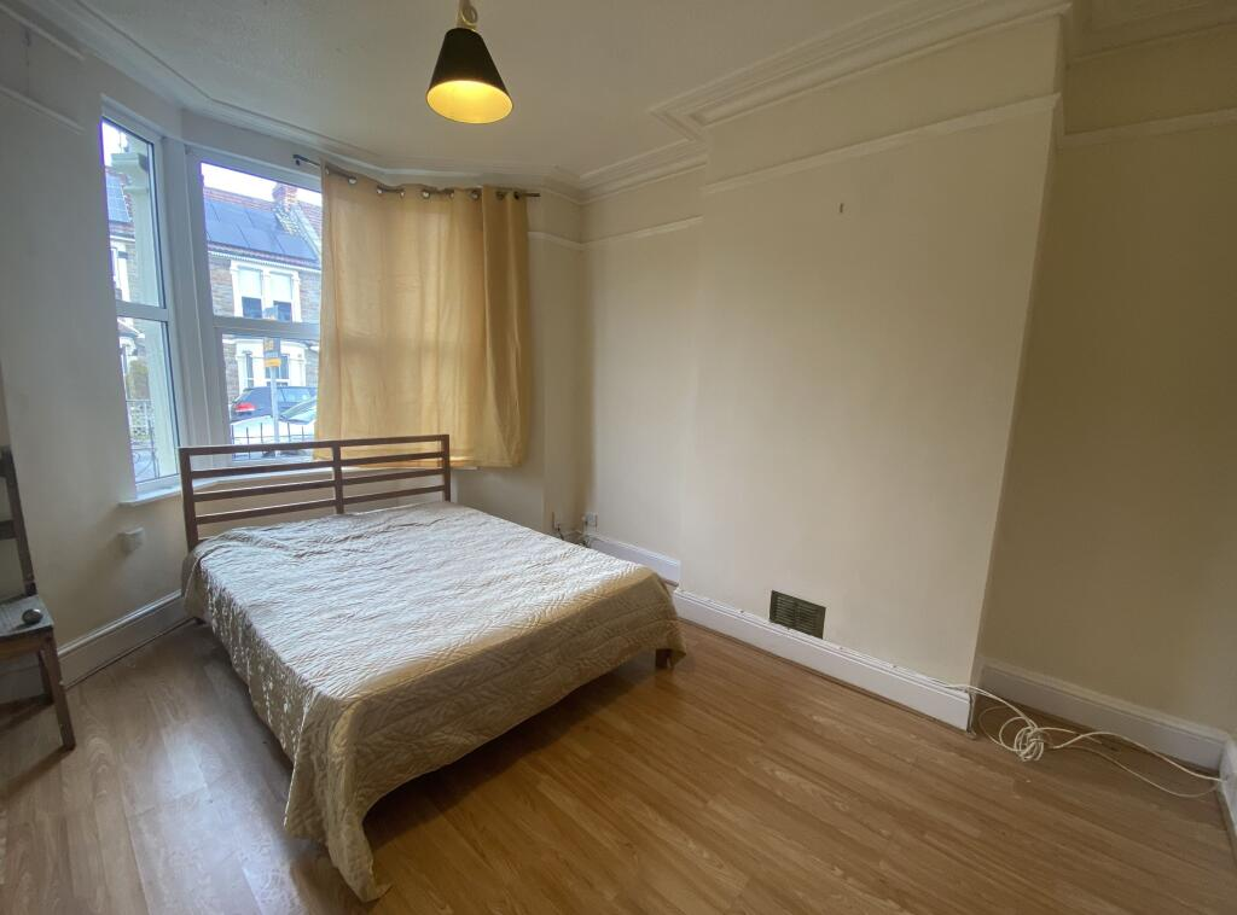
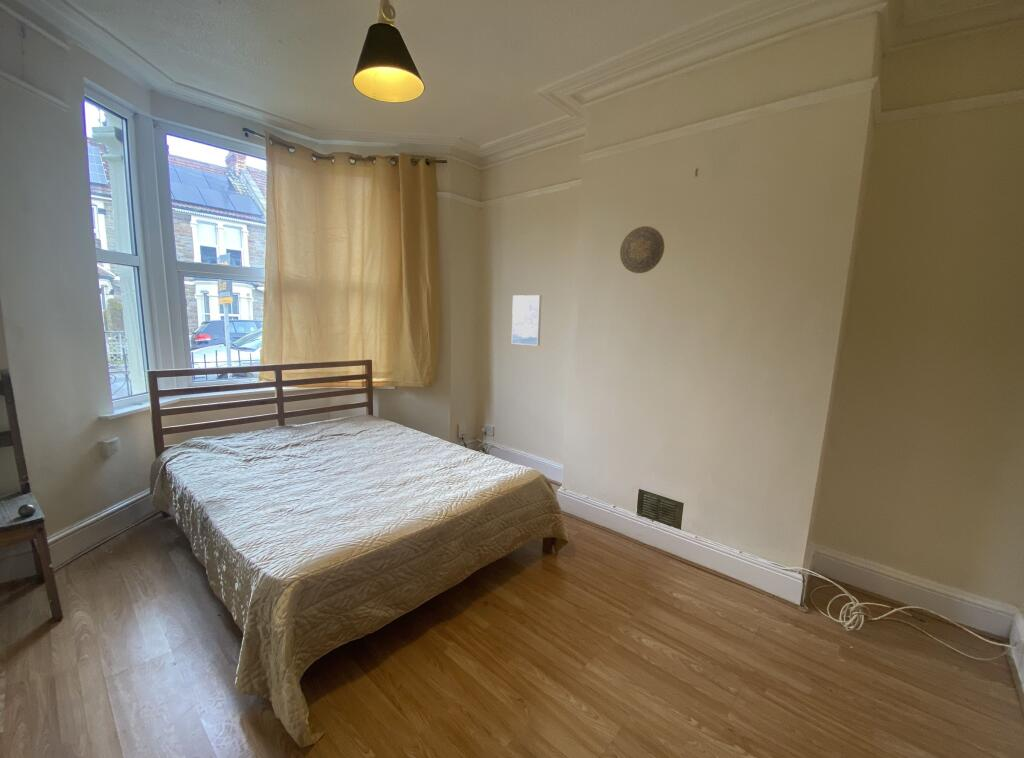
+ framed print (526, 320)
+ decorative plate (640, 249)
